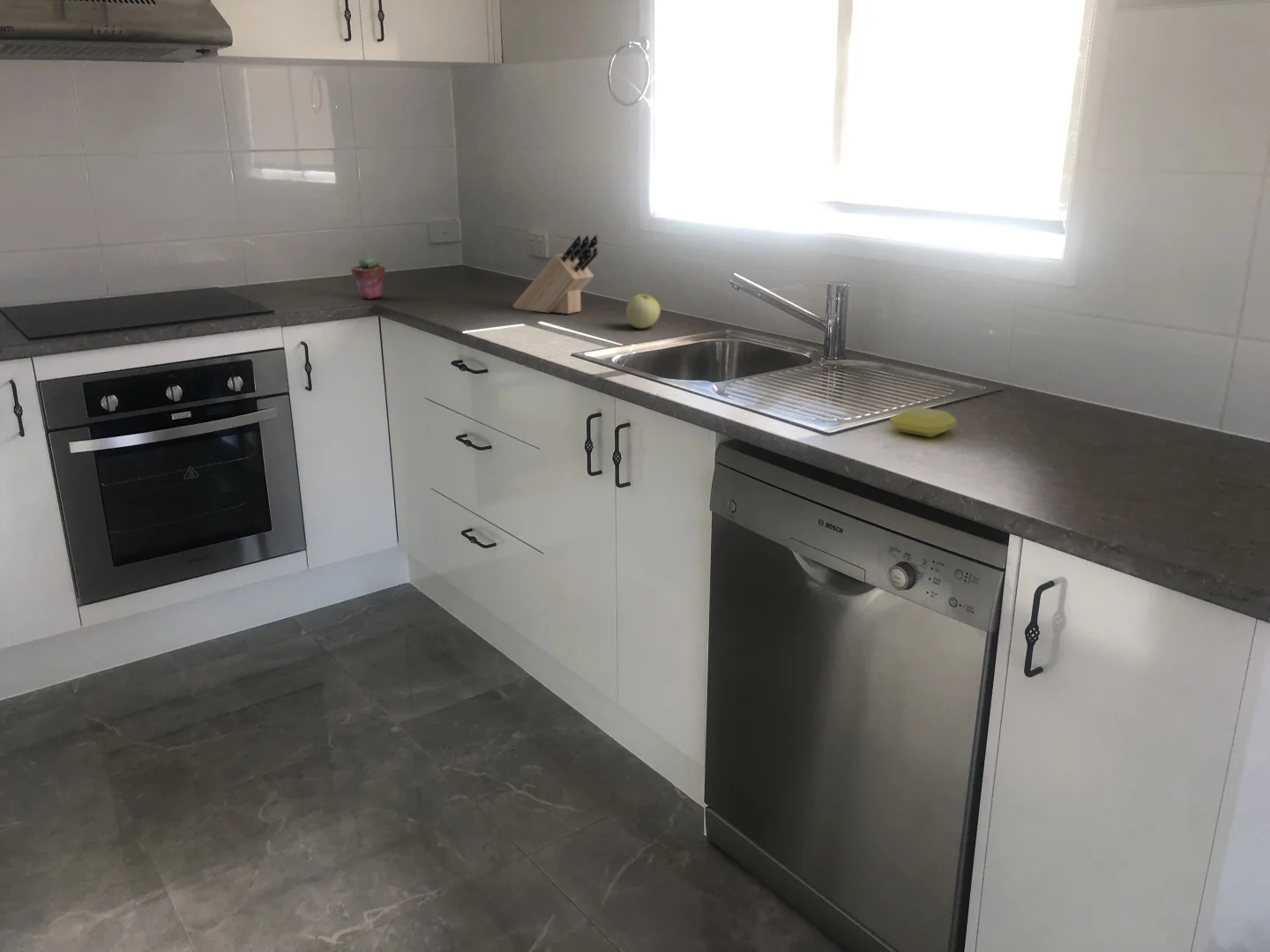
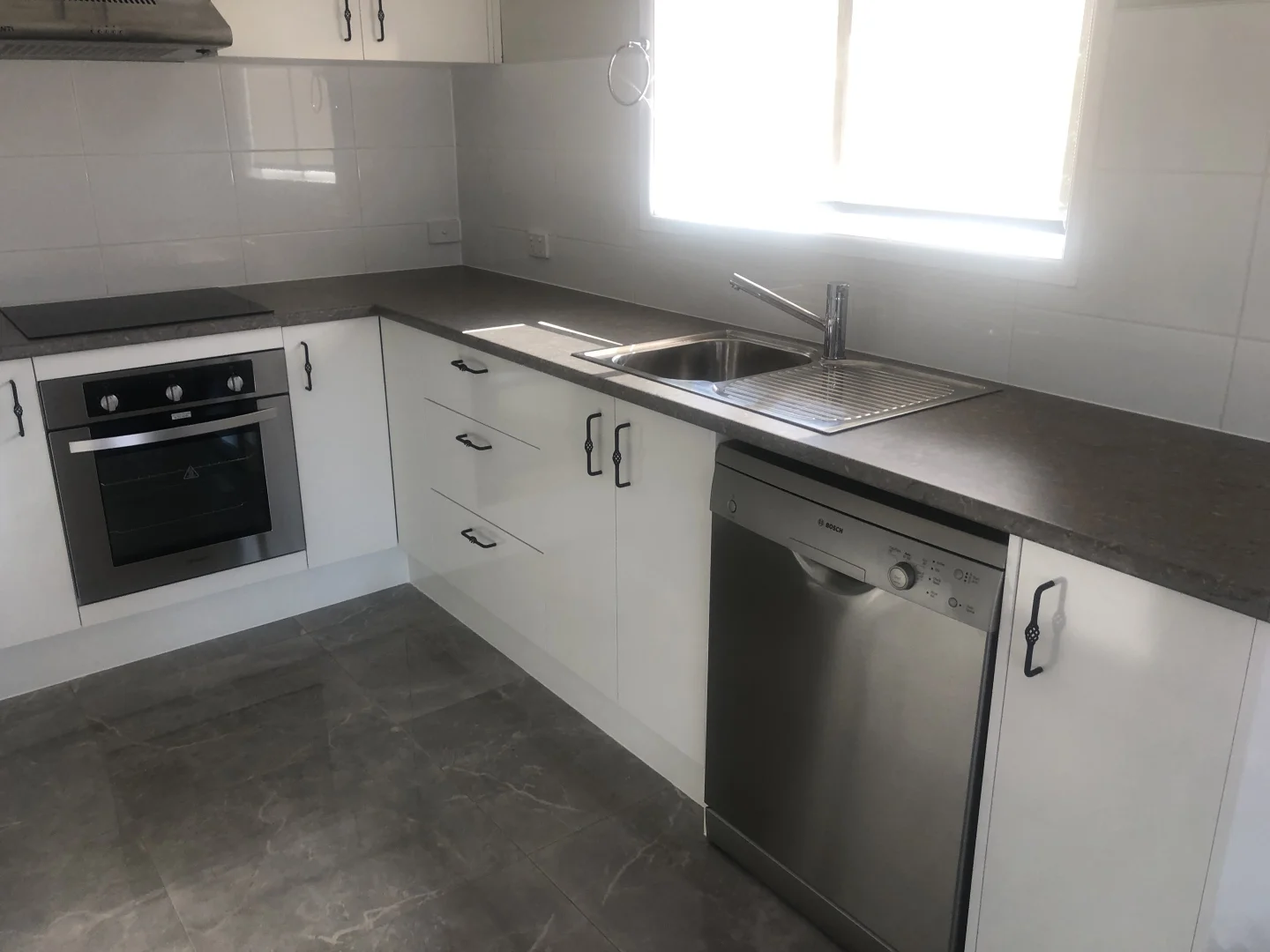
- apple (642, 310)
- potted succulent (369, 276)
- knife block (557, 271)
- soap bar (923, 421)
